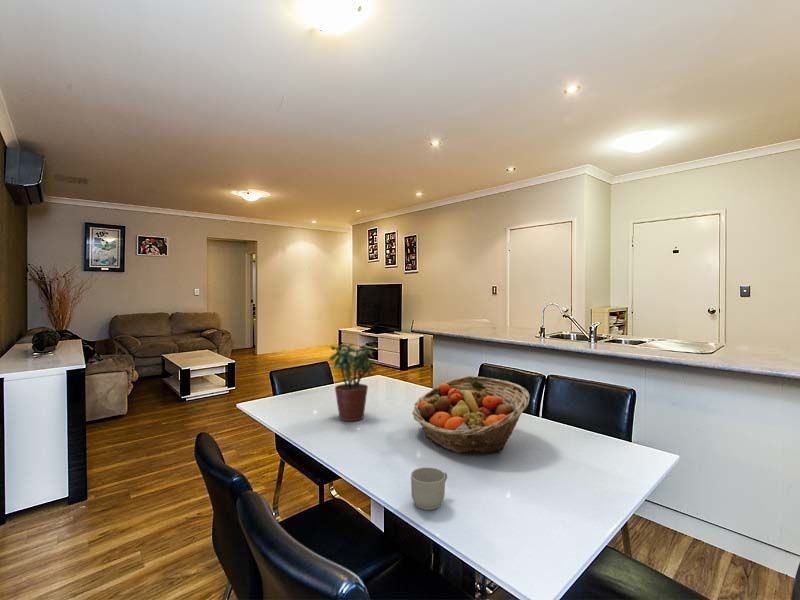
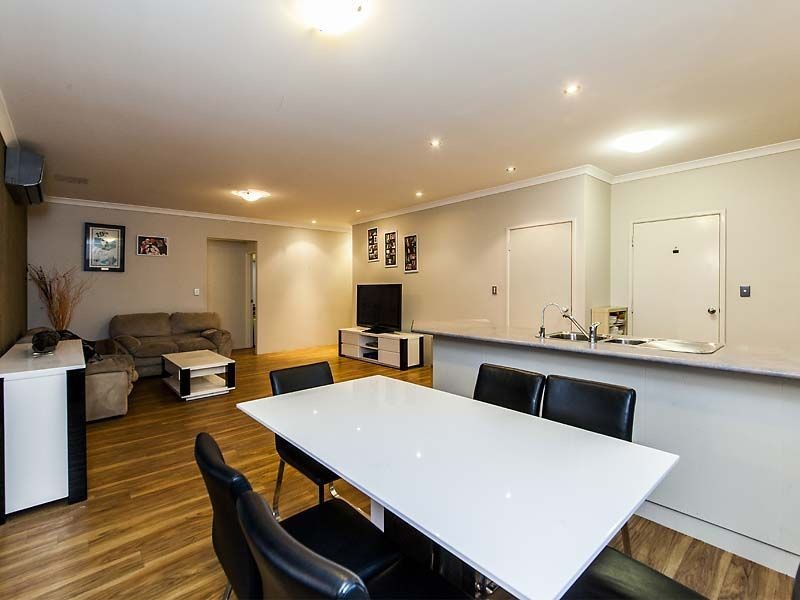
- fruit basket (468, 411)
- mug (431, 487)
- potted plant (348, 379)
